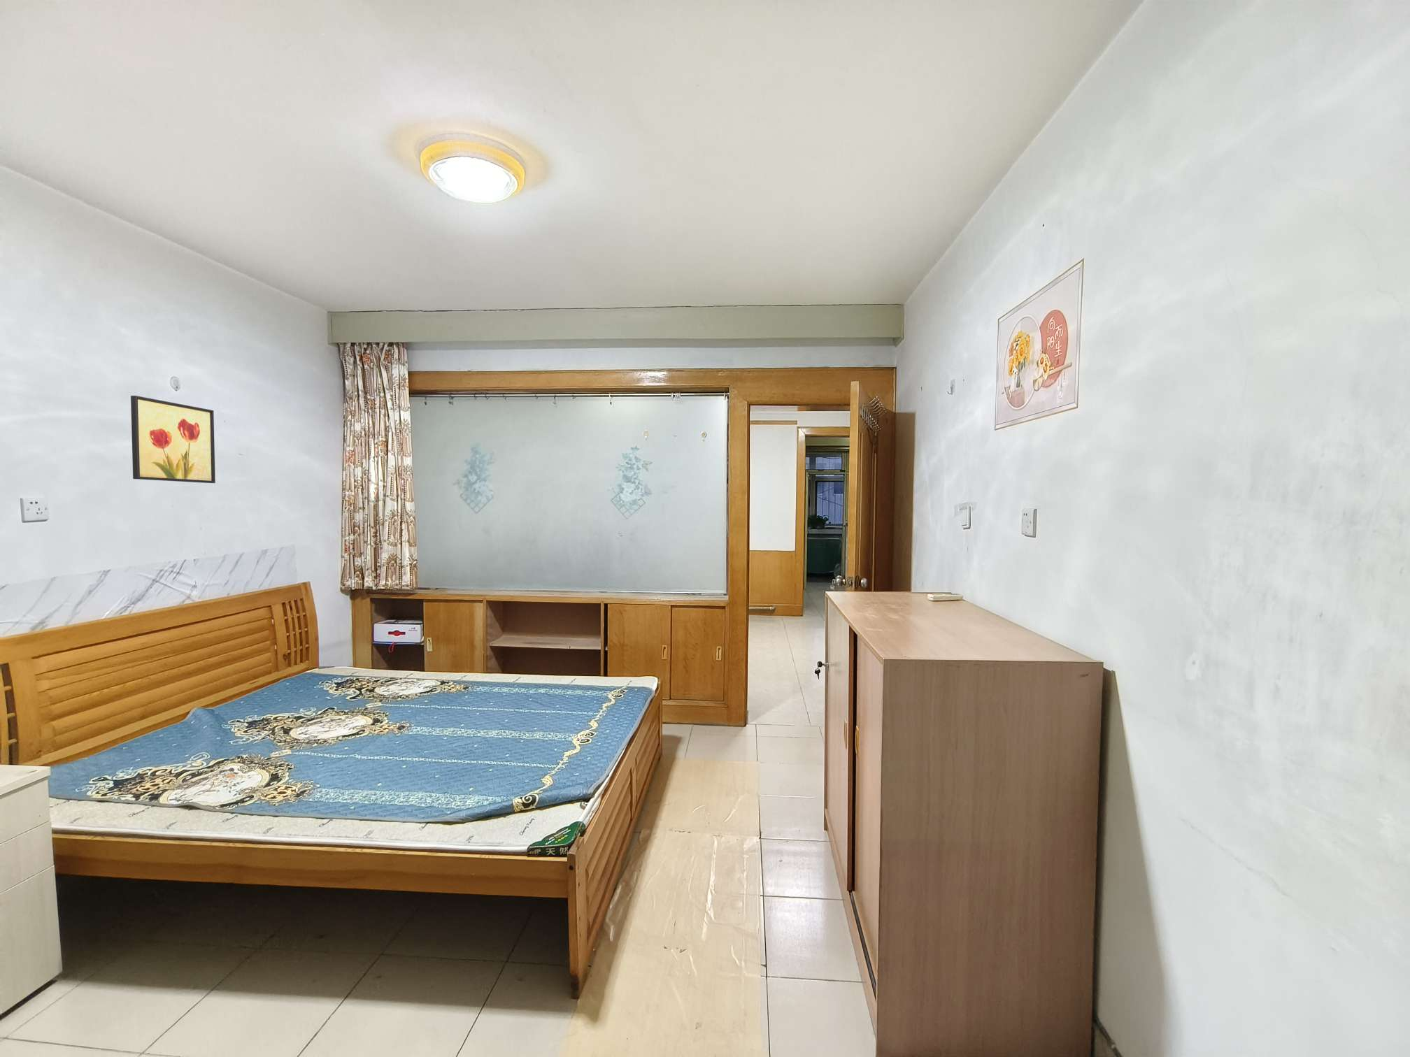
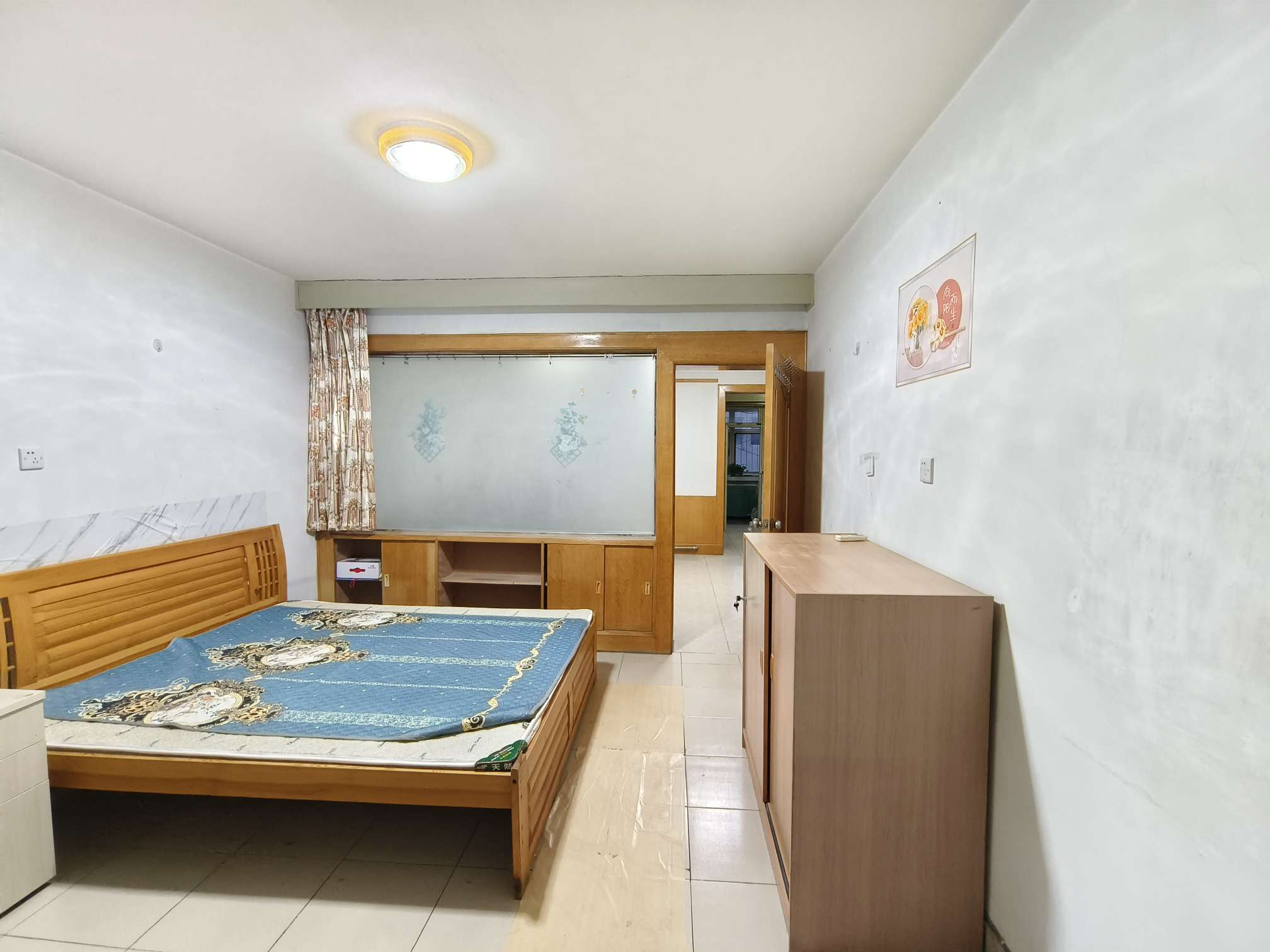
- wall art (174, 442)
